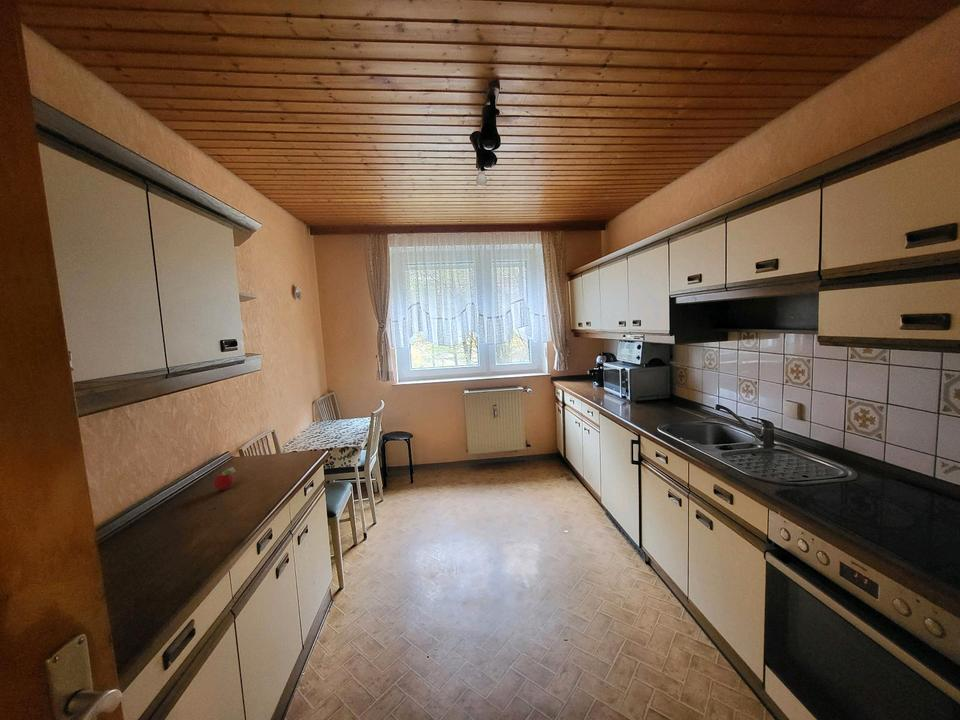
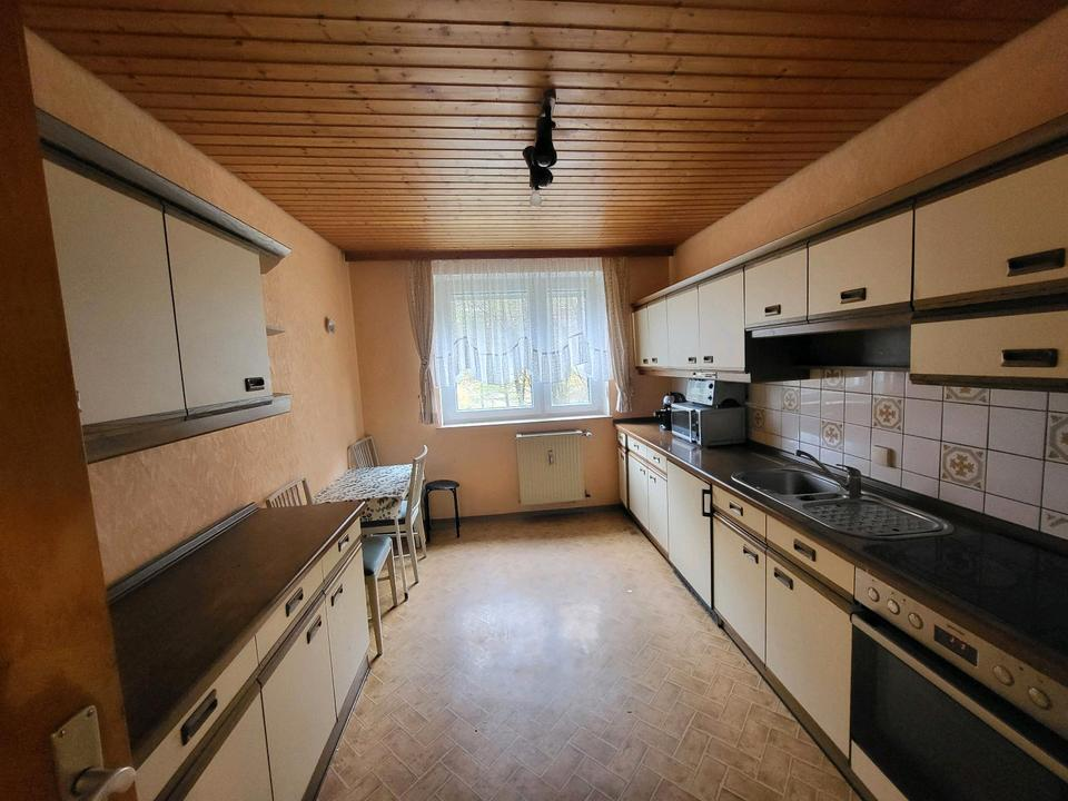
- fruit (226, 477)
